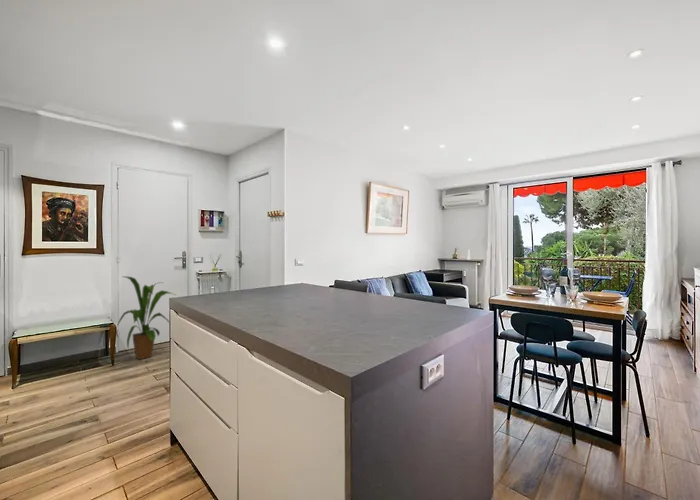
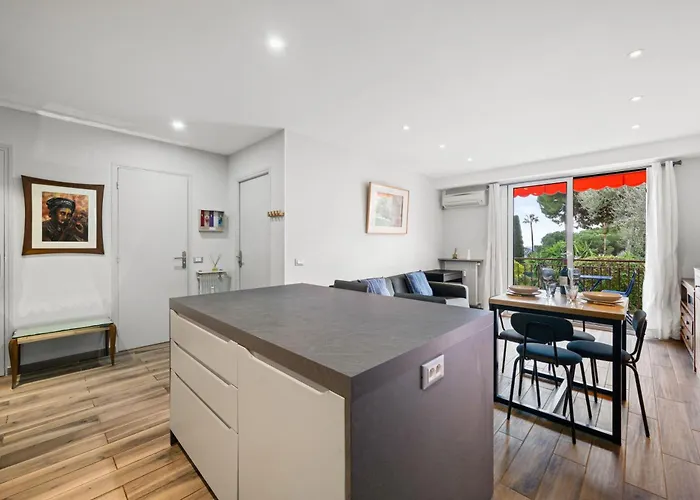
- house plant (153, 315)
